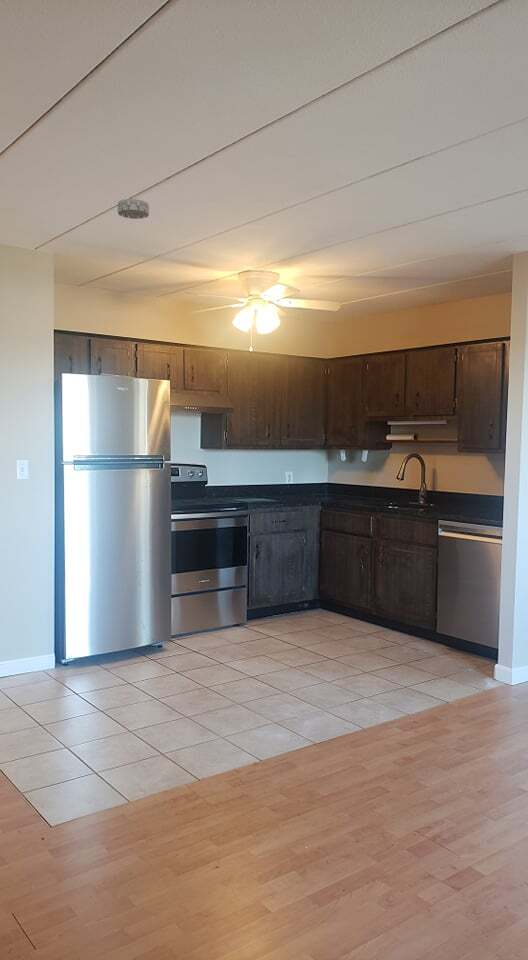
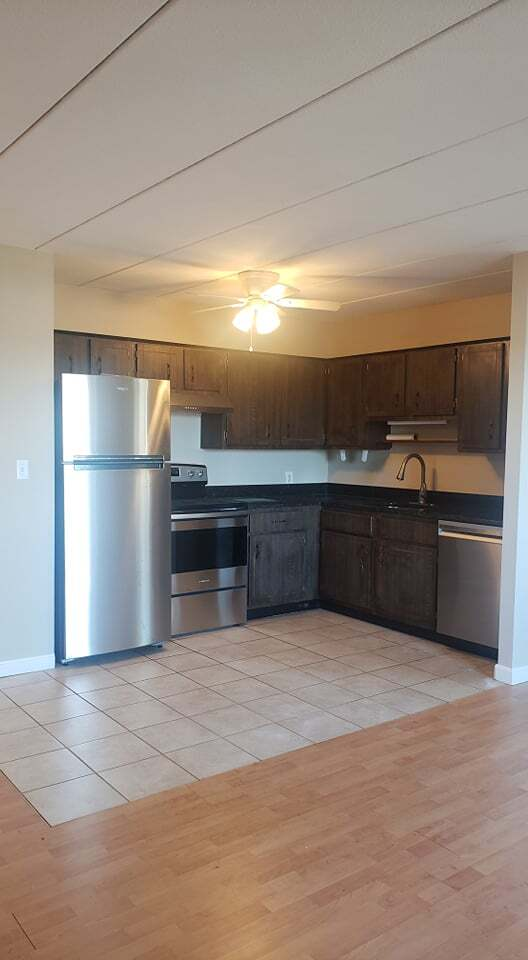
- smoke detector (133, 208)
